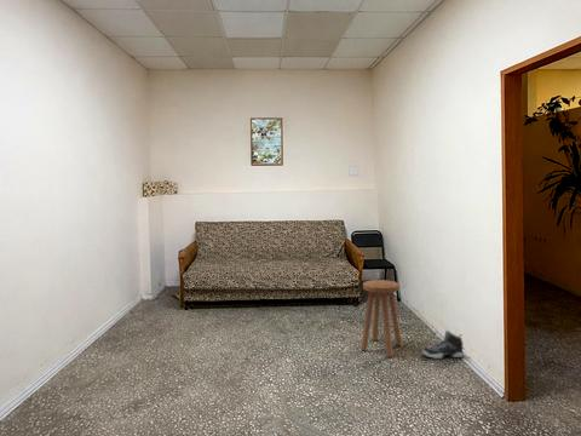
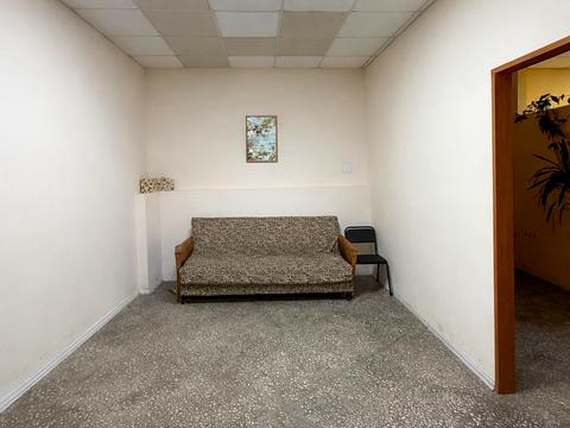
- sneaker (443, 343)
- stool (382, 314)
